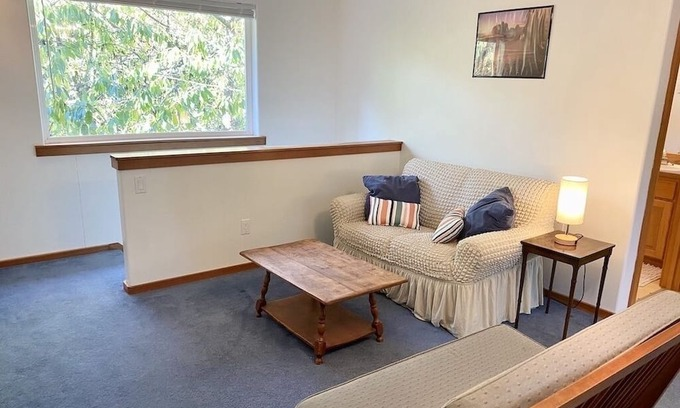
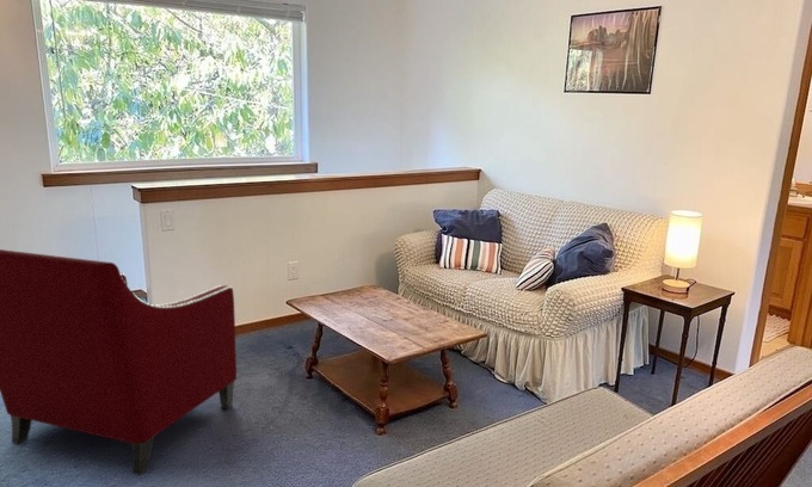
+ armchair (116, 335)
